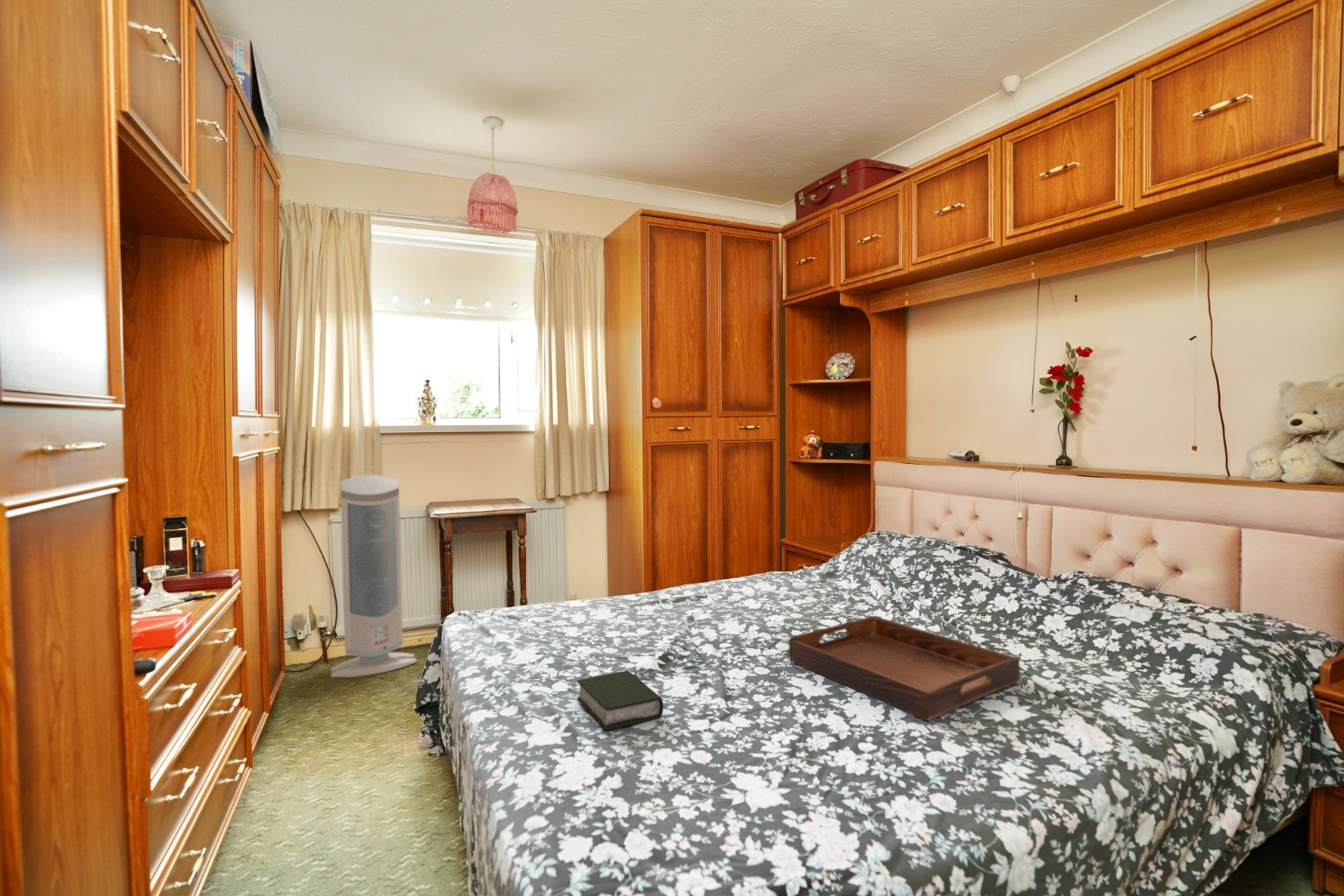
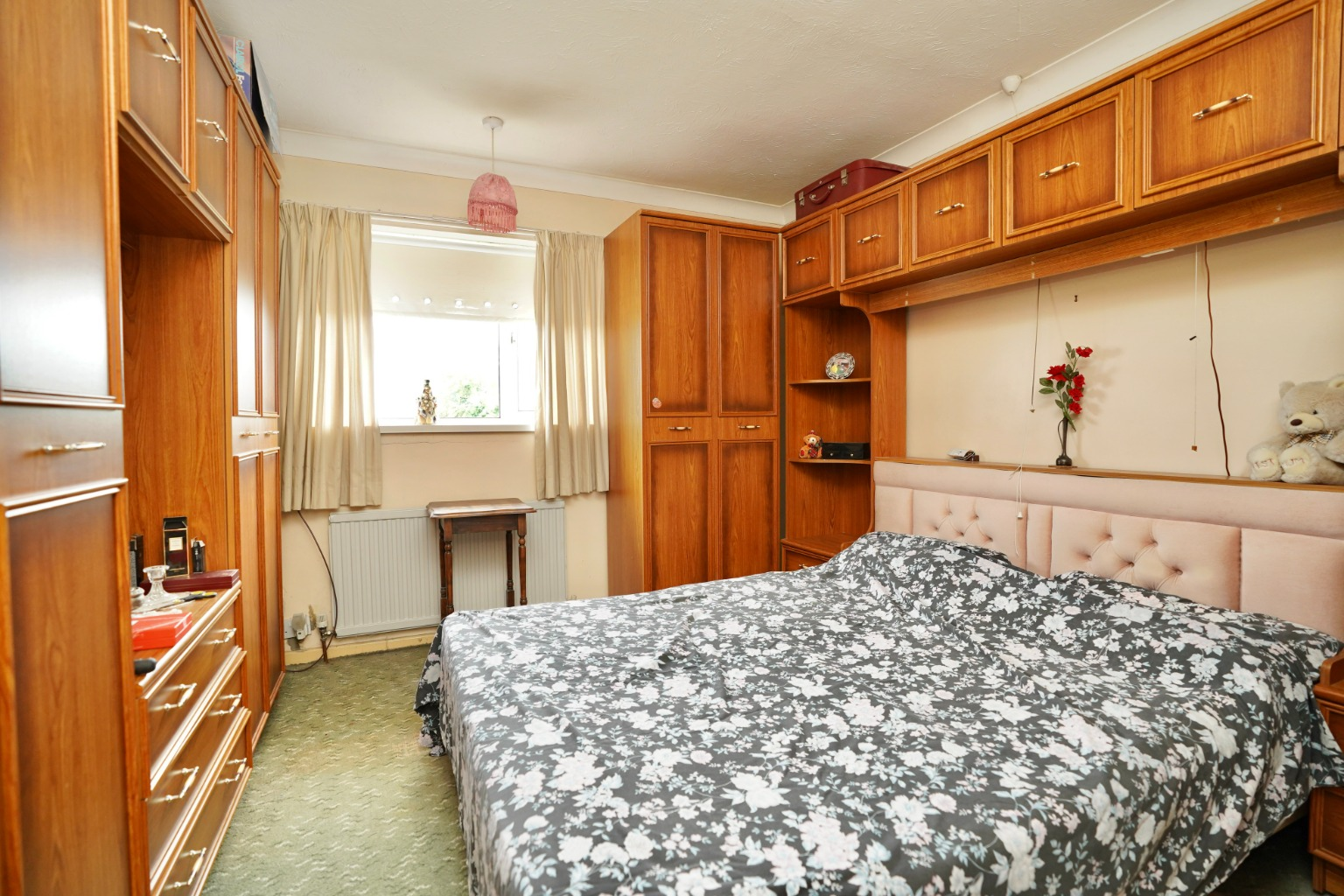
- book (619, 697)
- serving tray (896, 659)
- air purifier (372, 571)
